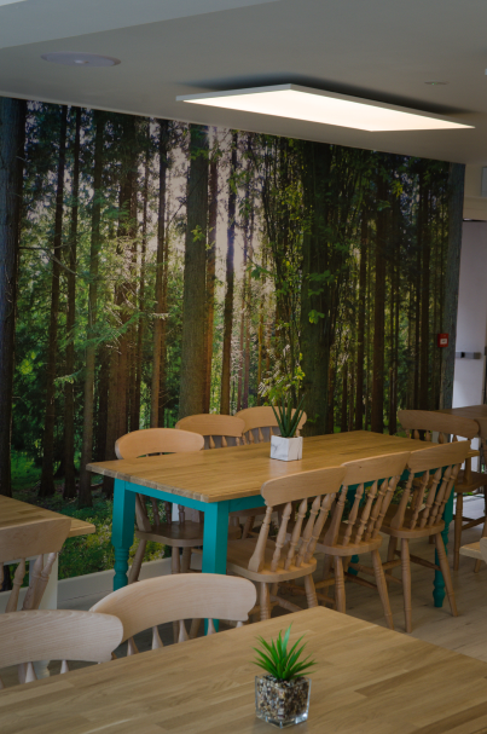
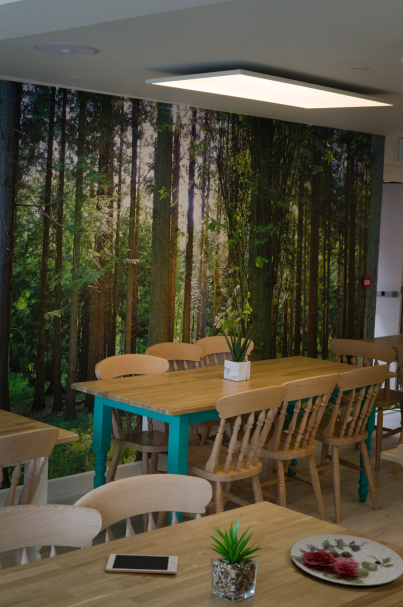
+ plate (346, 557)
+ cell phone (142, 563)
